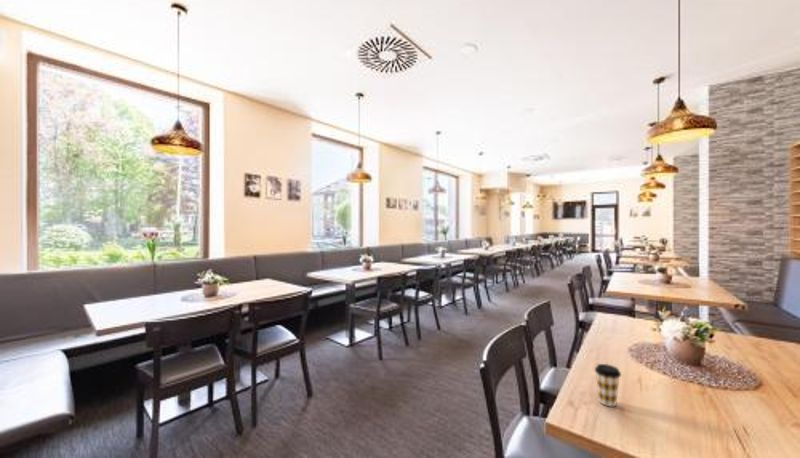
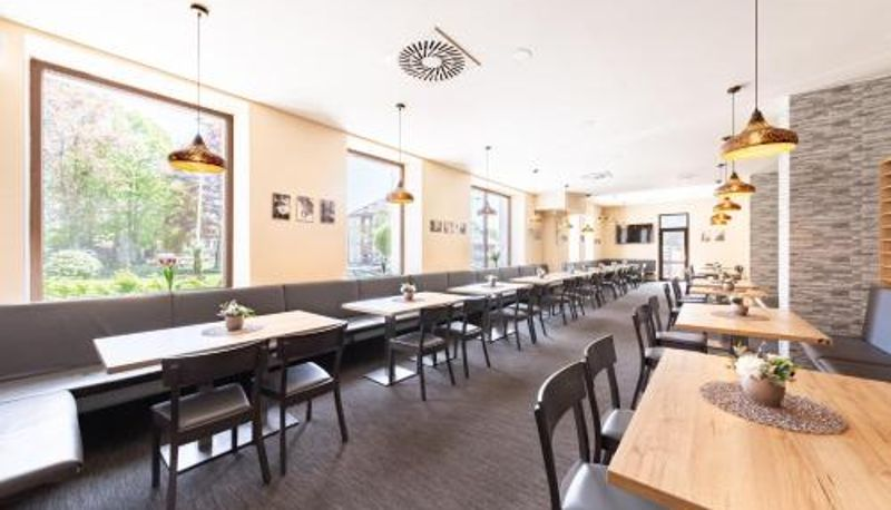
- coffee cup (607, 385)
